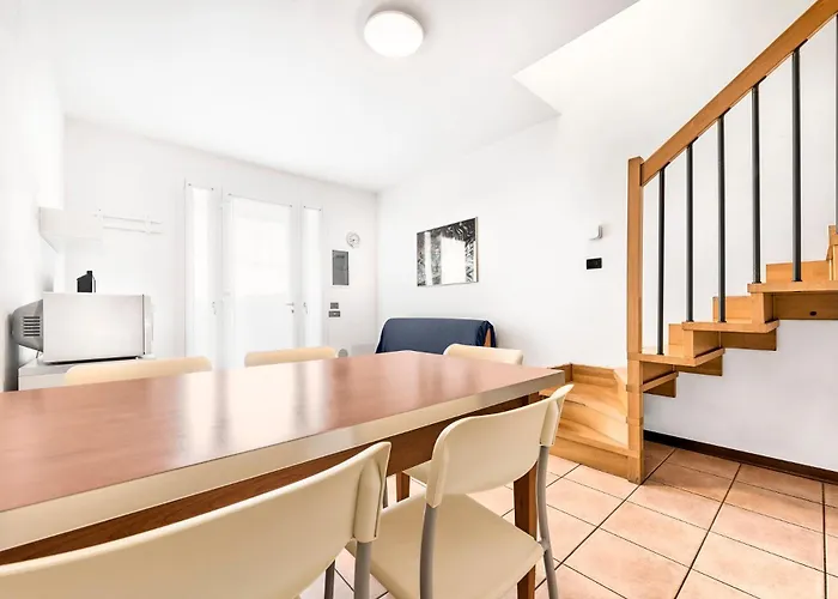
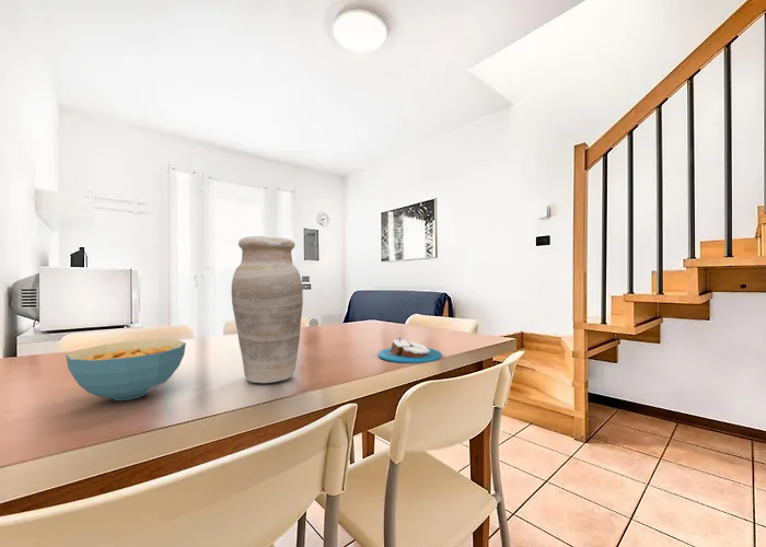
+ cereal bowl (130, 371)
+ candle (409, 344)
+ vase (268, 307)
